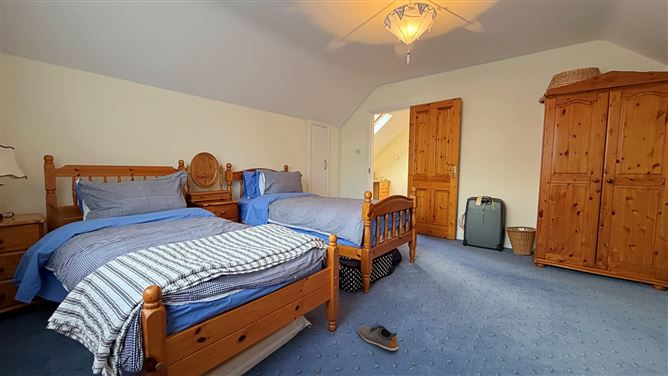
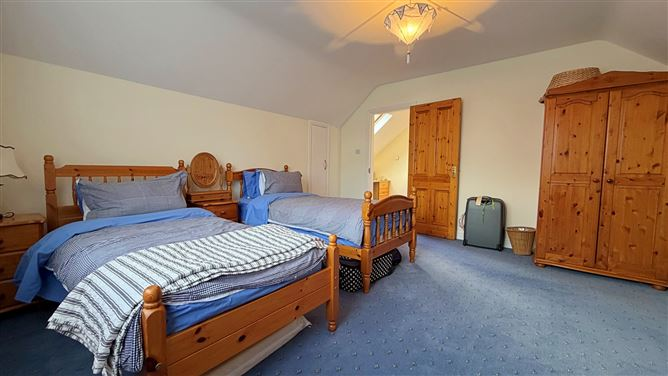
- shoe (376, 332)
